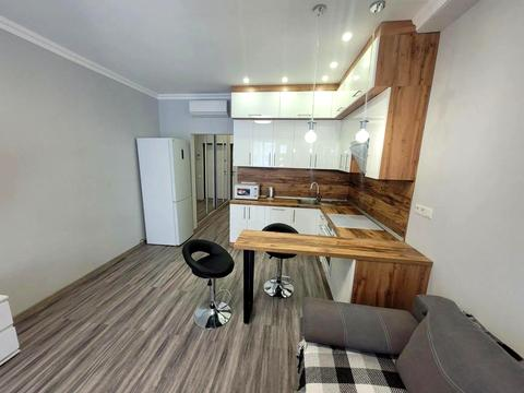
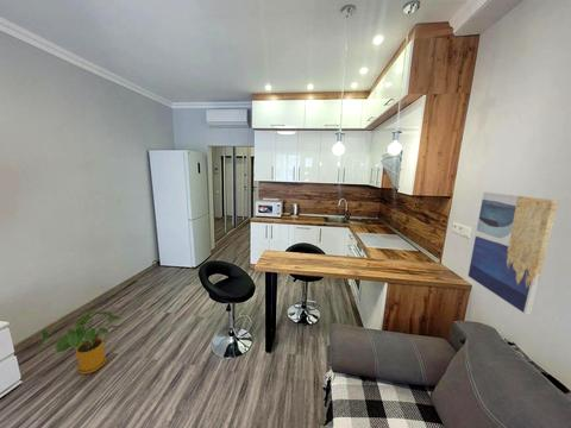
+ wall art (503, 245)
+ house plant (89, 341)
